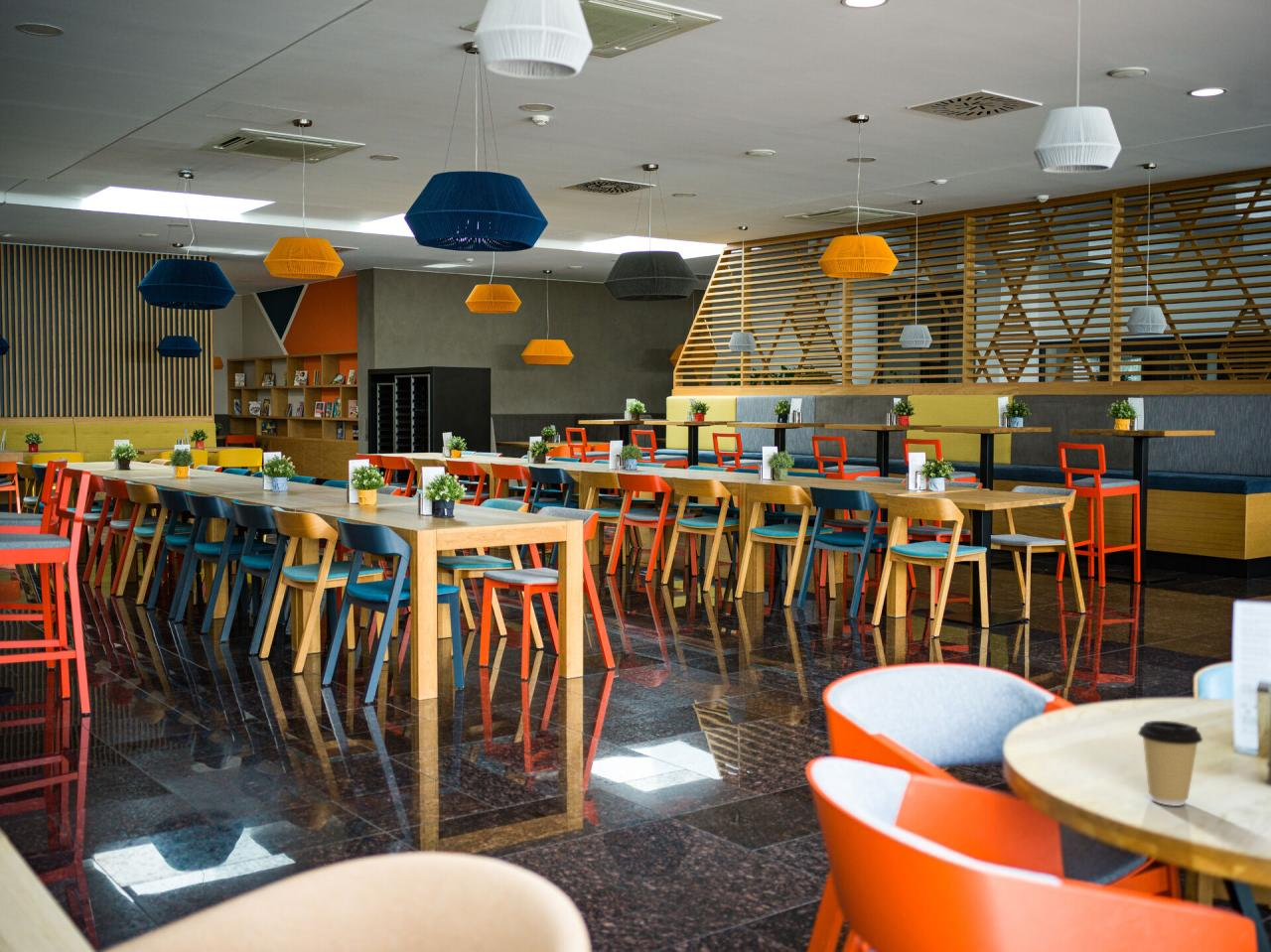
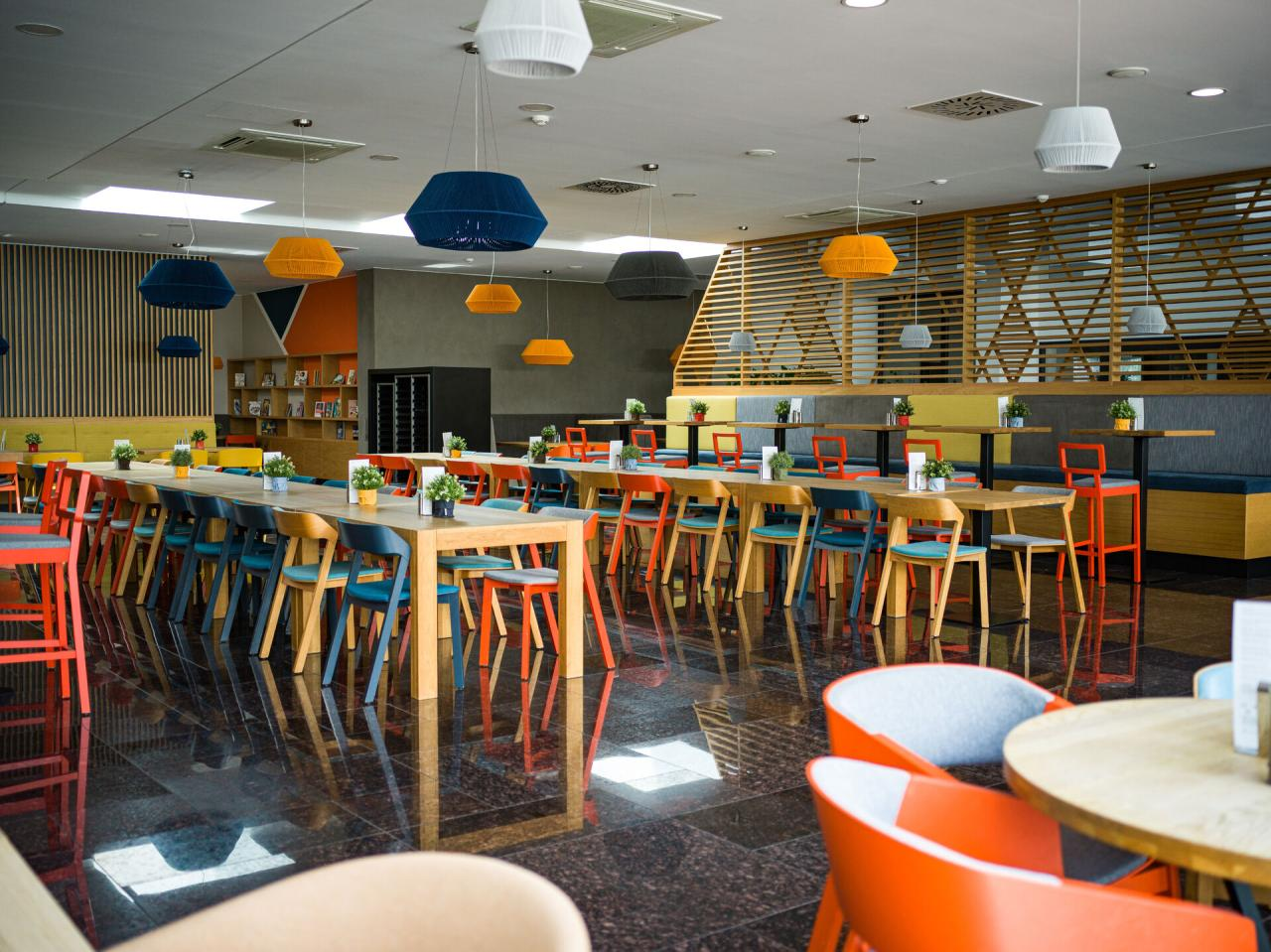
- coffee cup (1169, 761)
